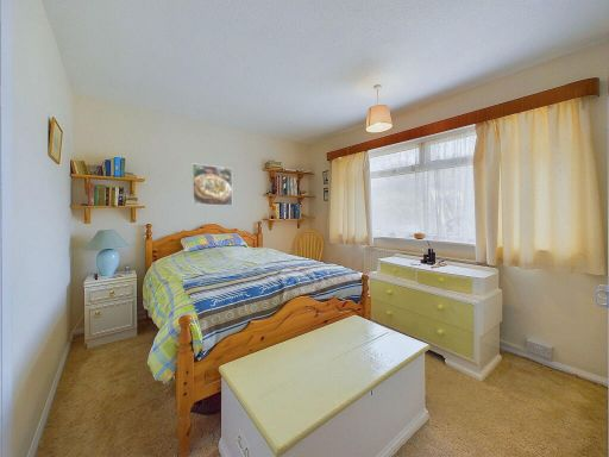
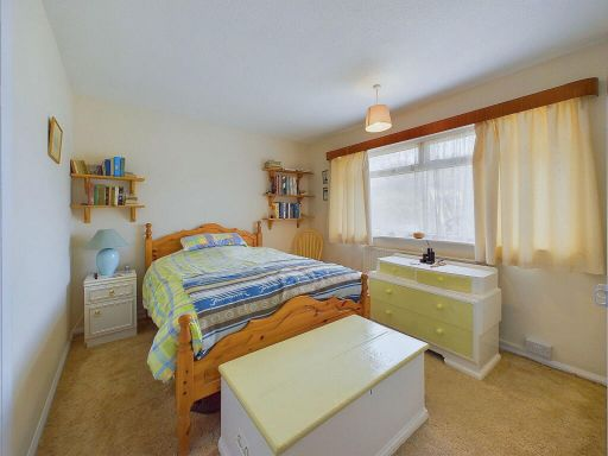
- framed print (213, 186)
